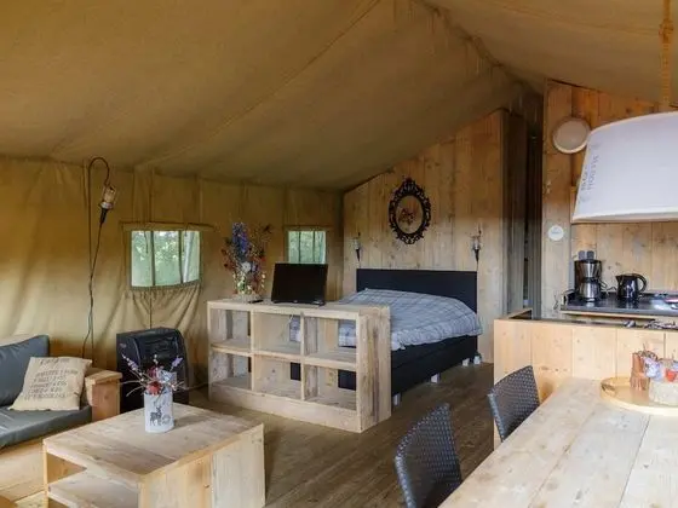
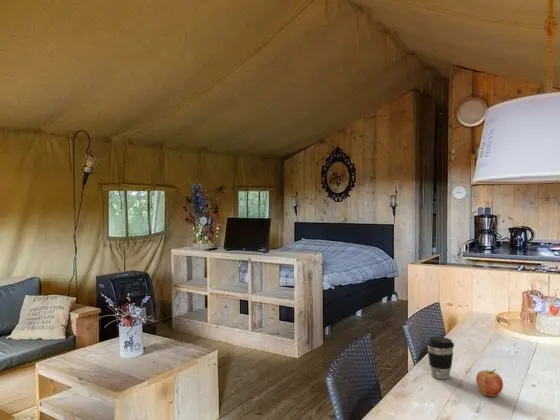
+ coffee cup (440, 357)
+ fruit (489, 382)
